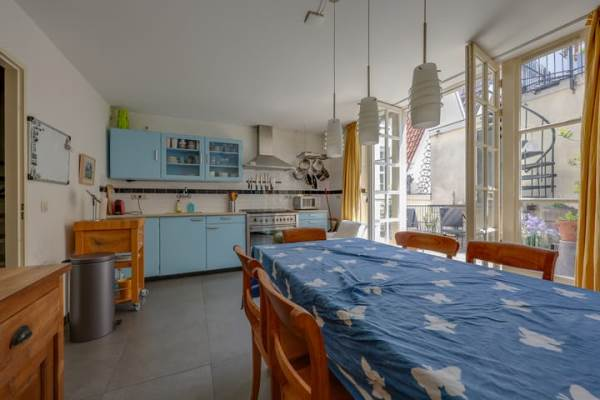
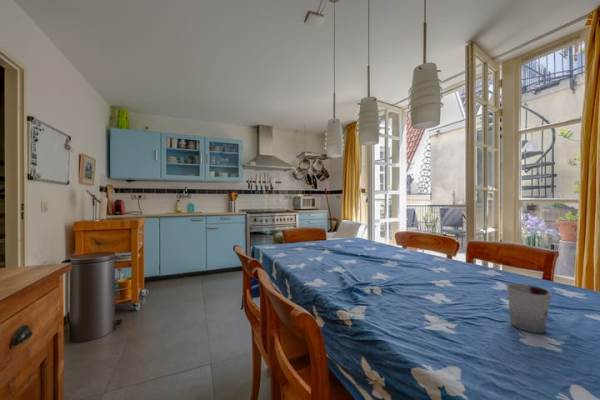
+ cup (527, 305)
